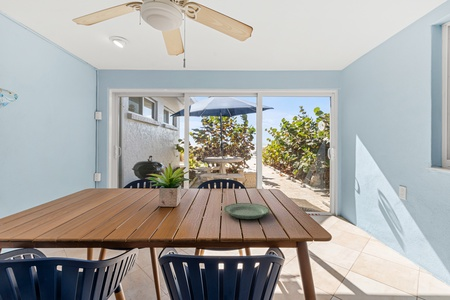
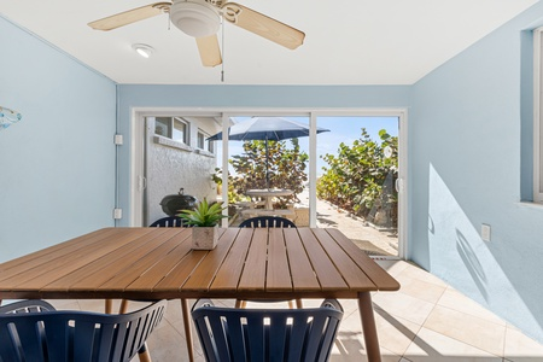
- plate (246, 211)
